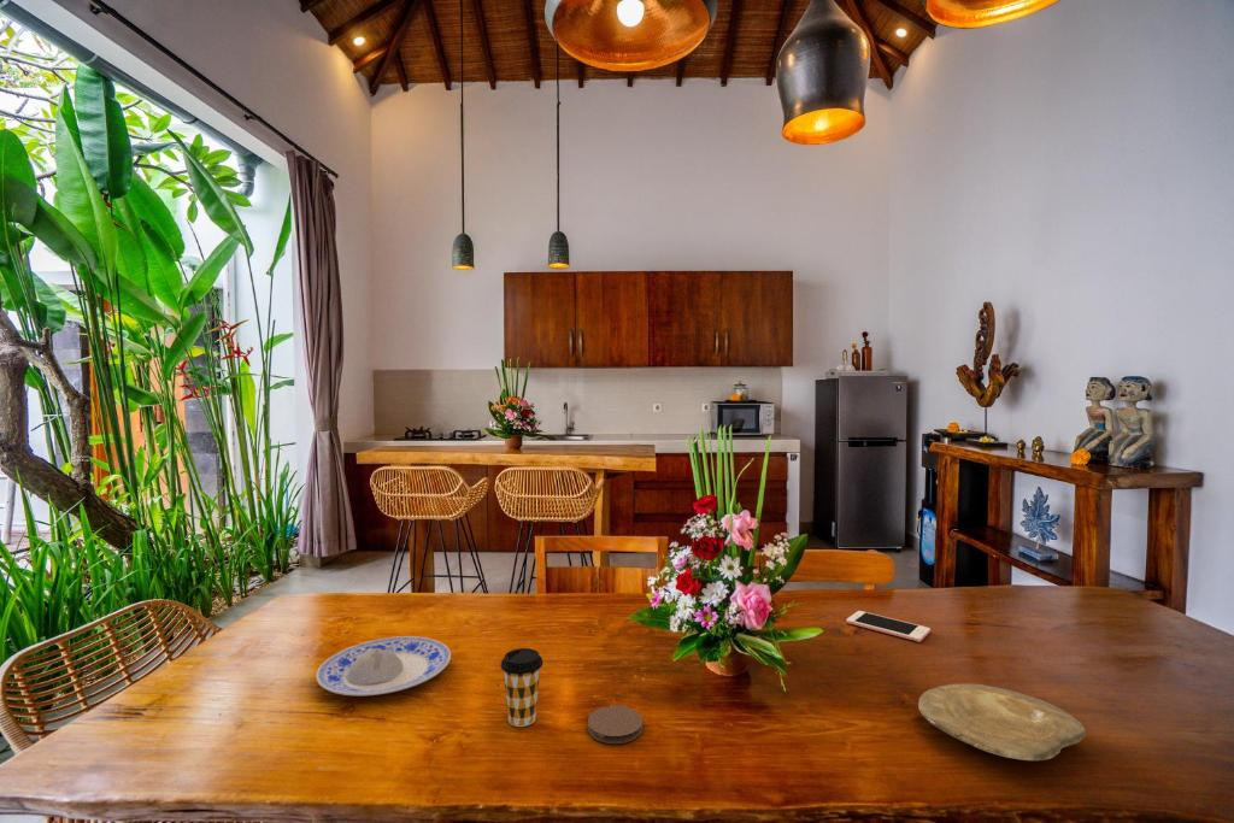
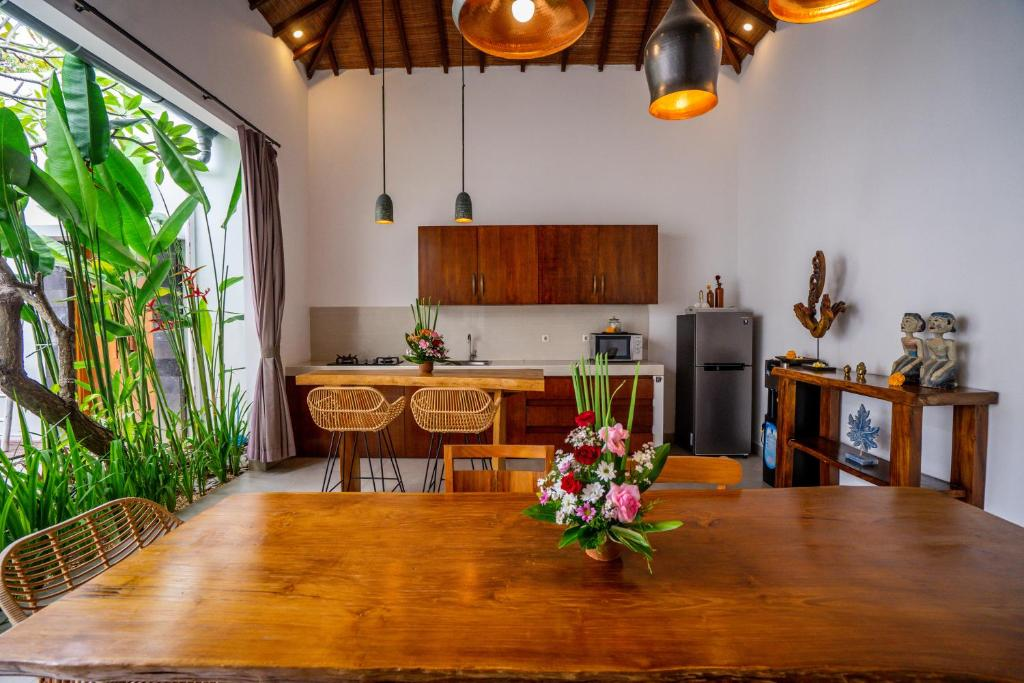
- coaster (615, 723)
- coffee cup (522, 687)
- plate (386, 662)
- cell phone (887, 625)
- plate (995, 722)
